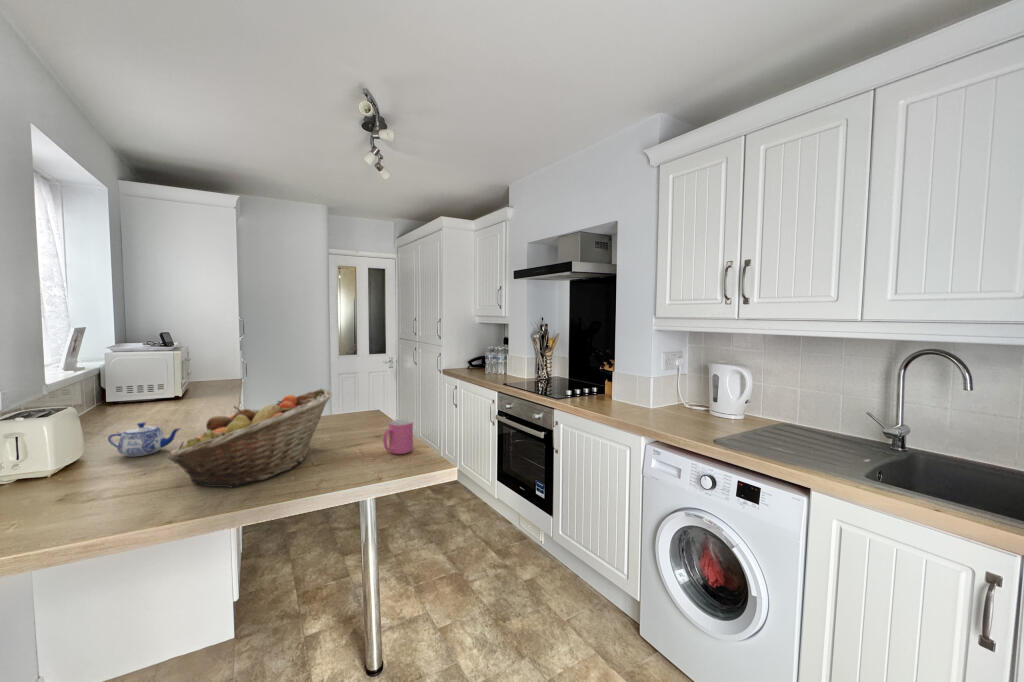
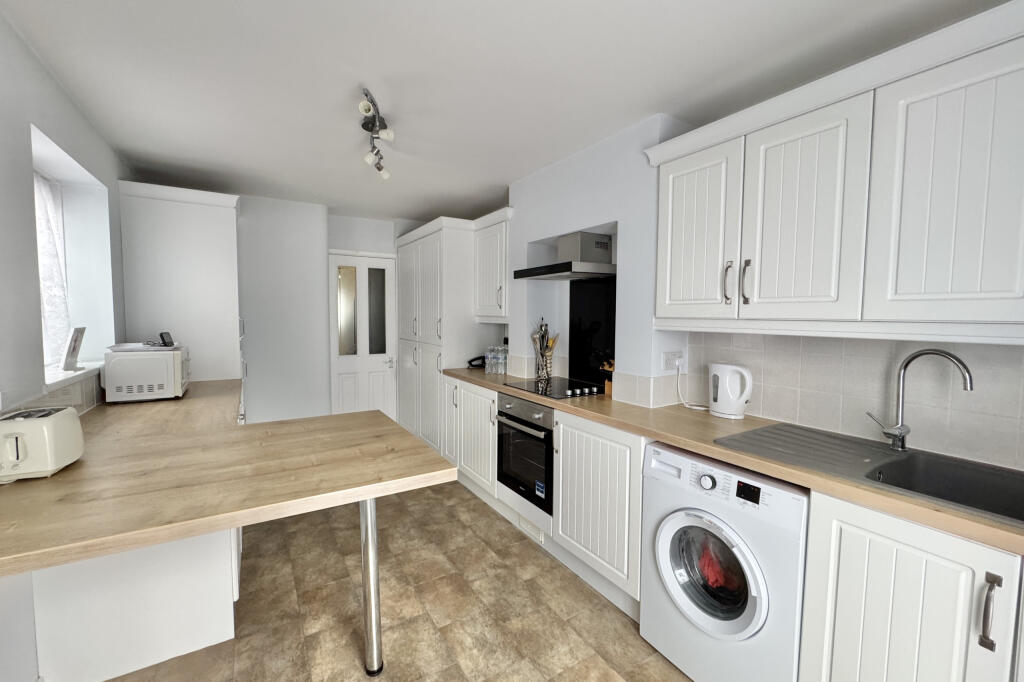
- teapot (145, 437)
- fruit basket (260, 430)
- mug (397, 438)
